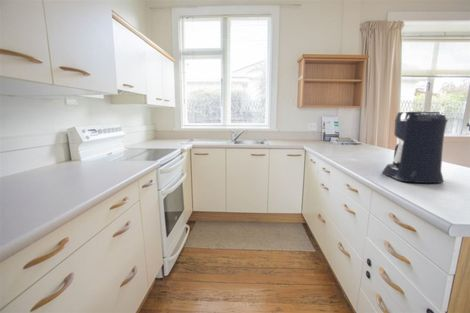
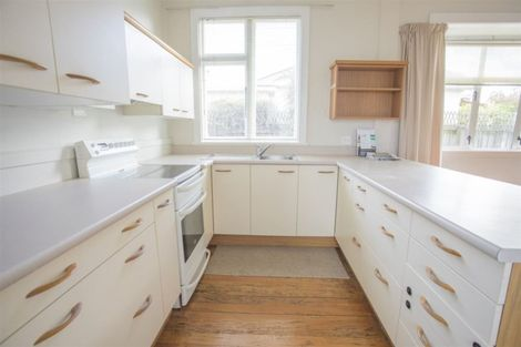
- coffee maker (412, 145)
